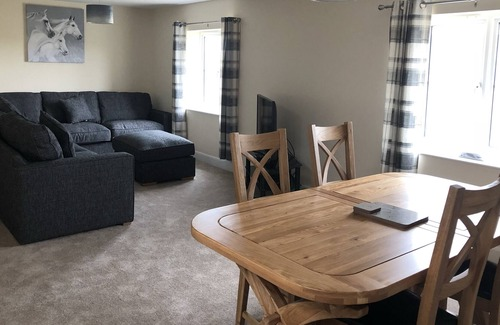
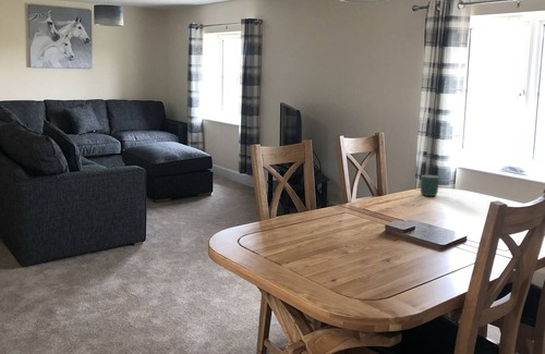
+ mug (429, 184)
